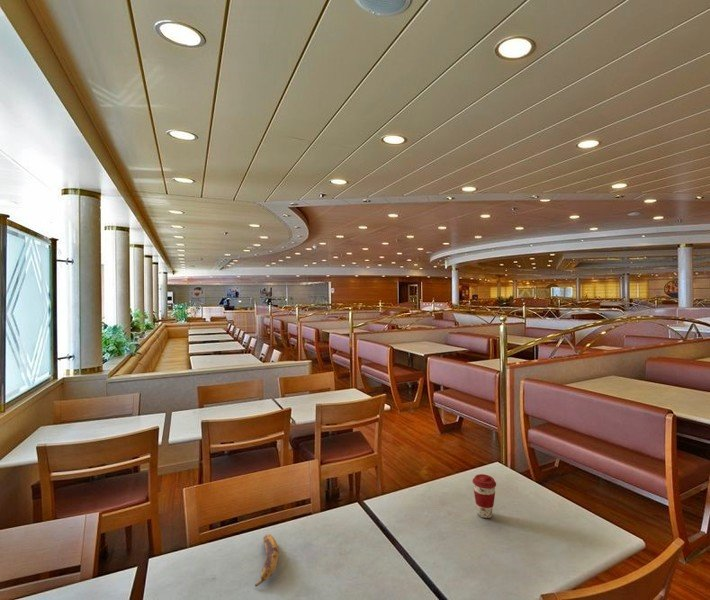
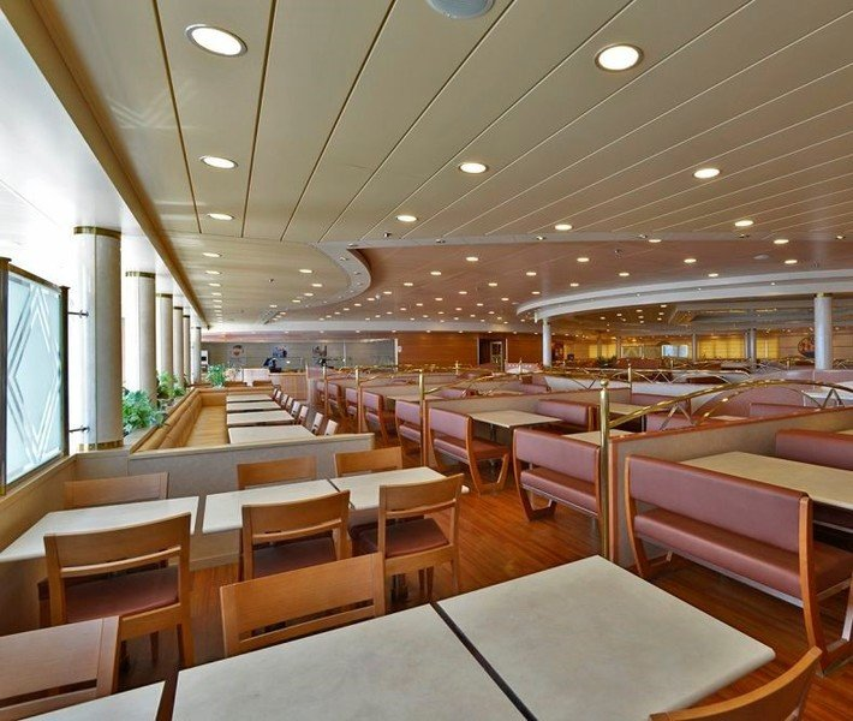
- coffee cup (484, 496)
- banana (268, 553)
